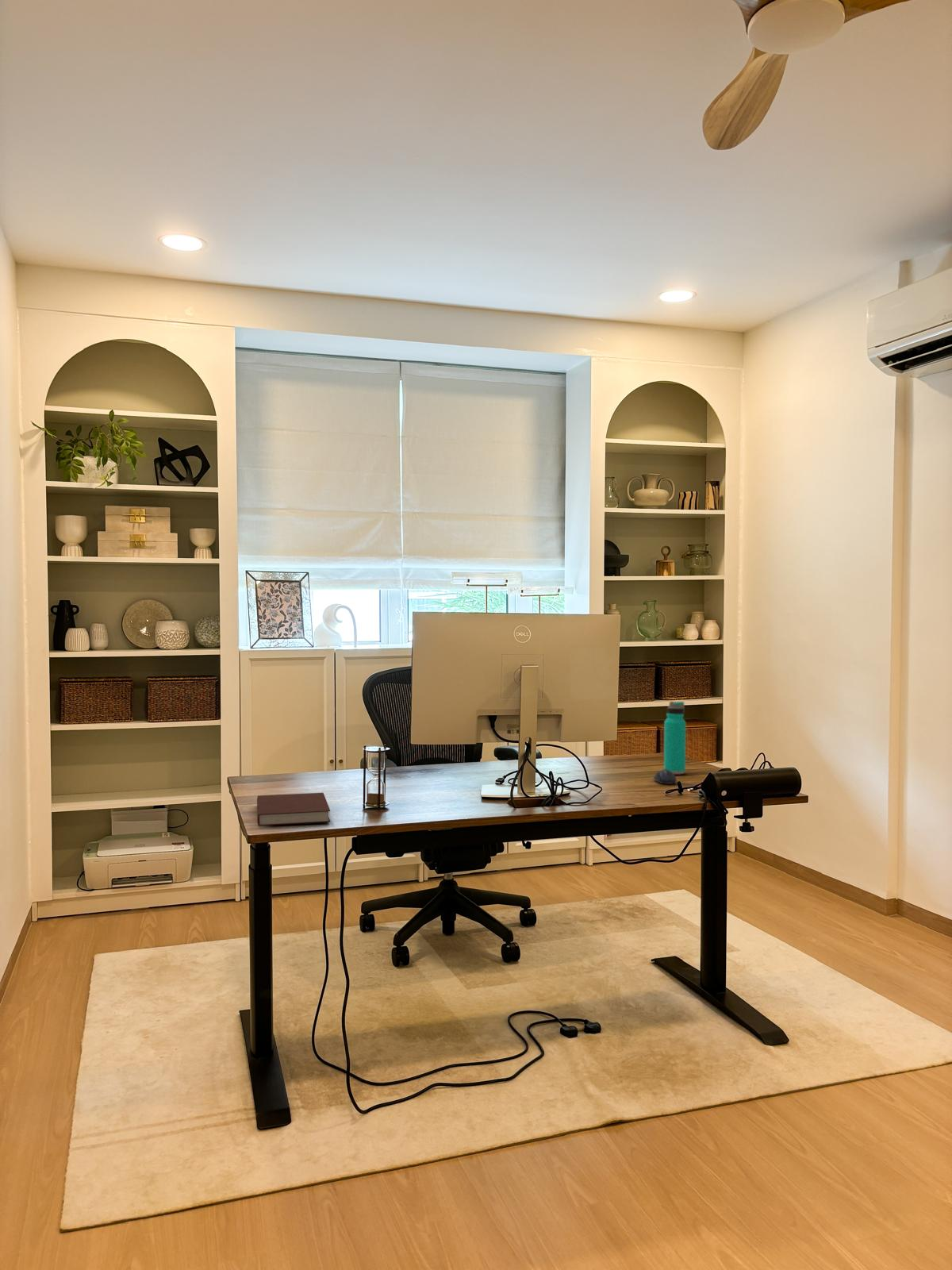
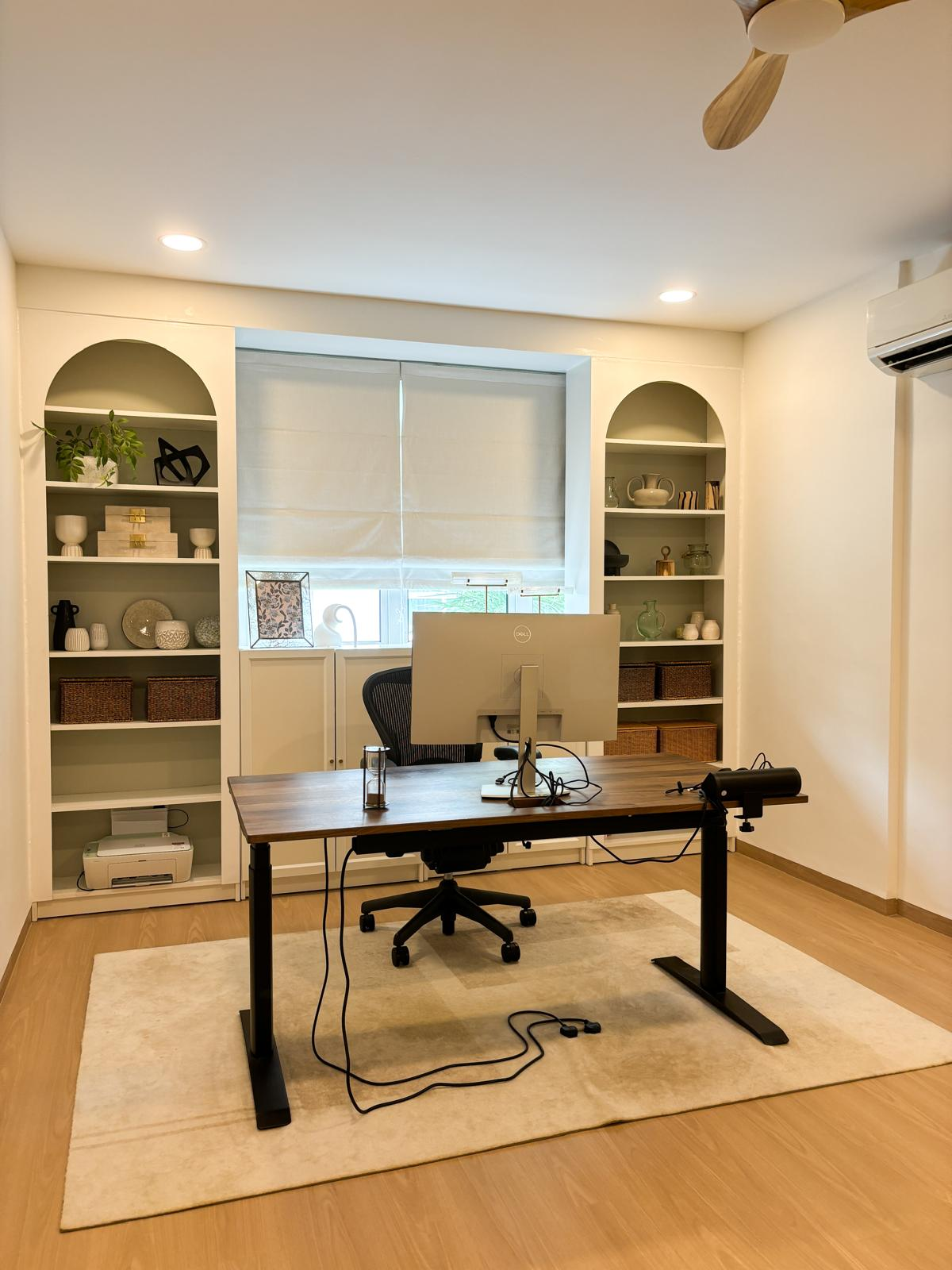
- computer mouse (664, 775)
- notebook (292, 808)
- water bottle (674, 737)
